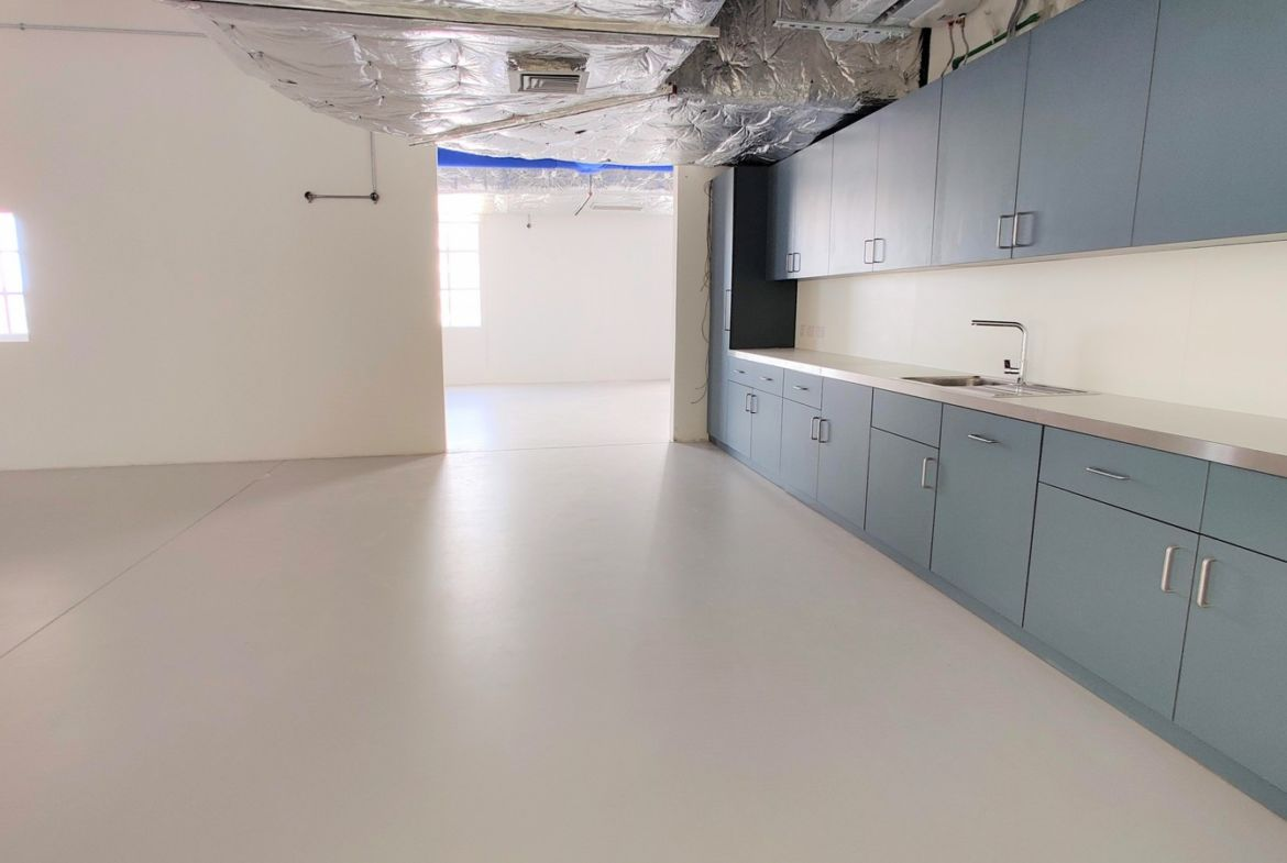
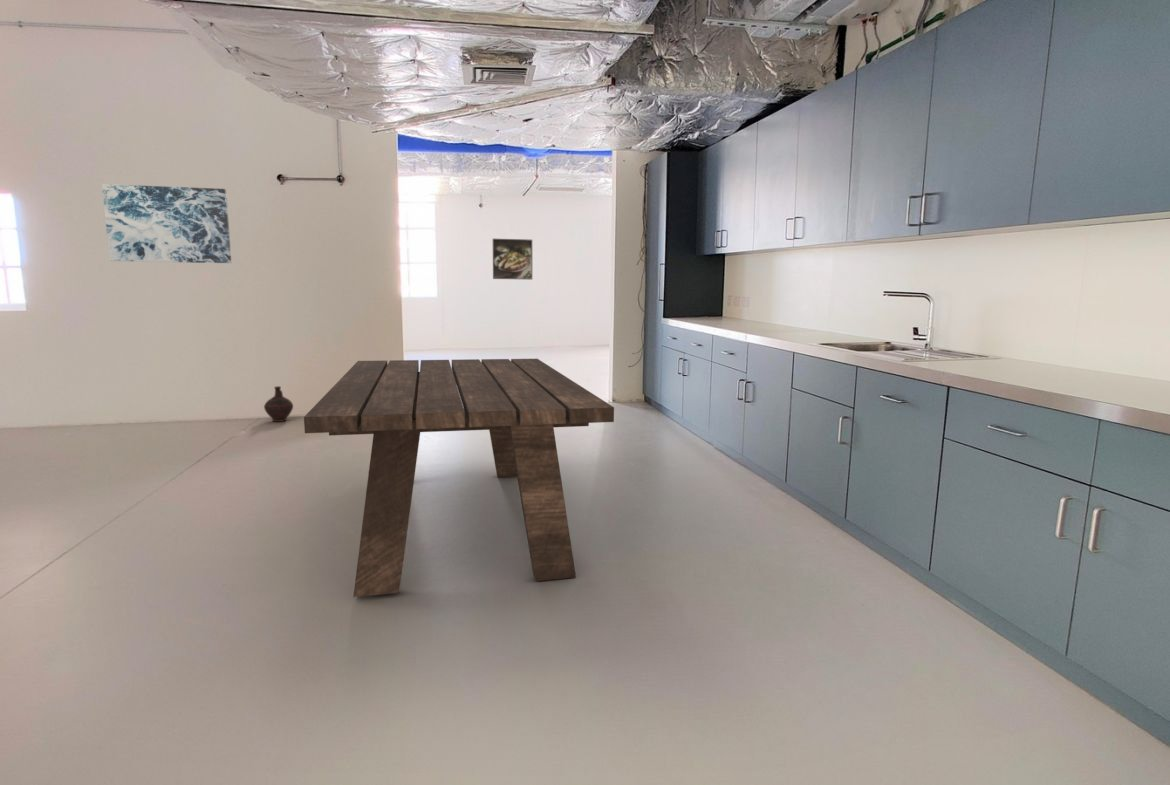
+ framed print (512, 259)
+ ceramic jug (278, 403)
+ dining table (458, 430)
+ wall art (168, 224)
